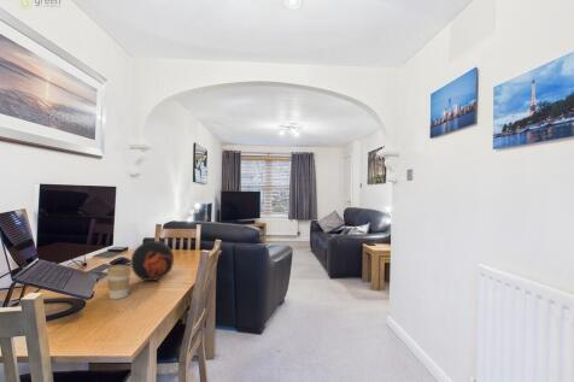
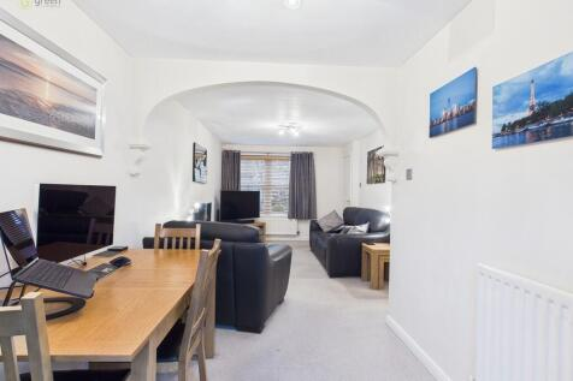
- coffee cup (118, 281)
- decorative ball (152, 260)
